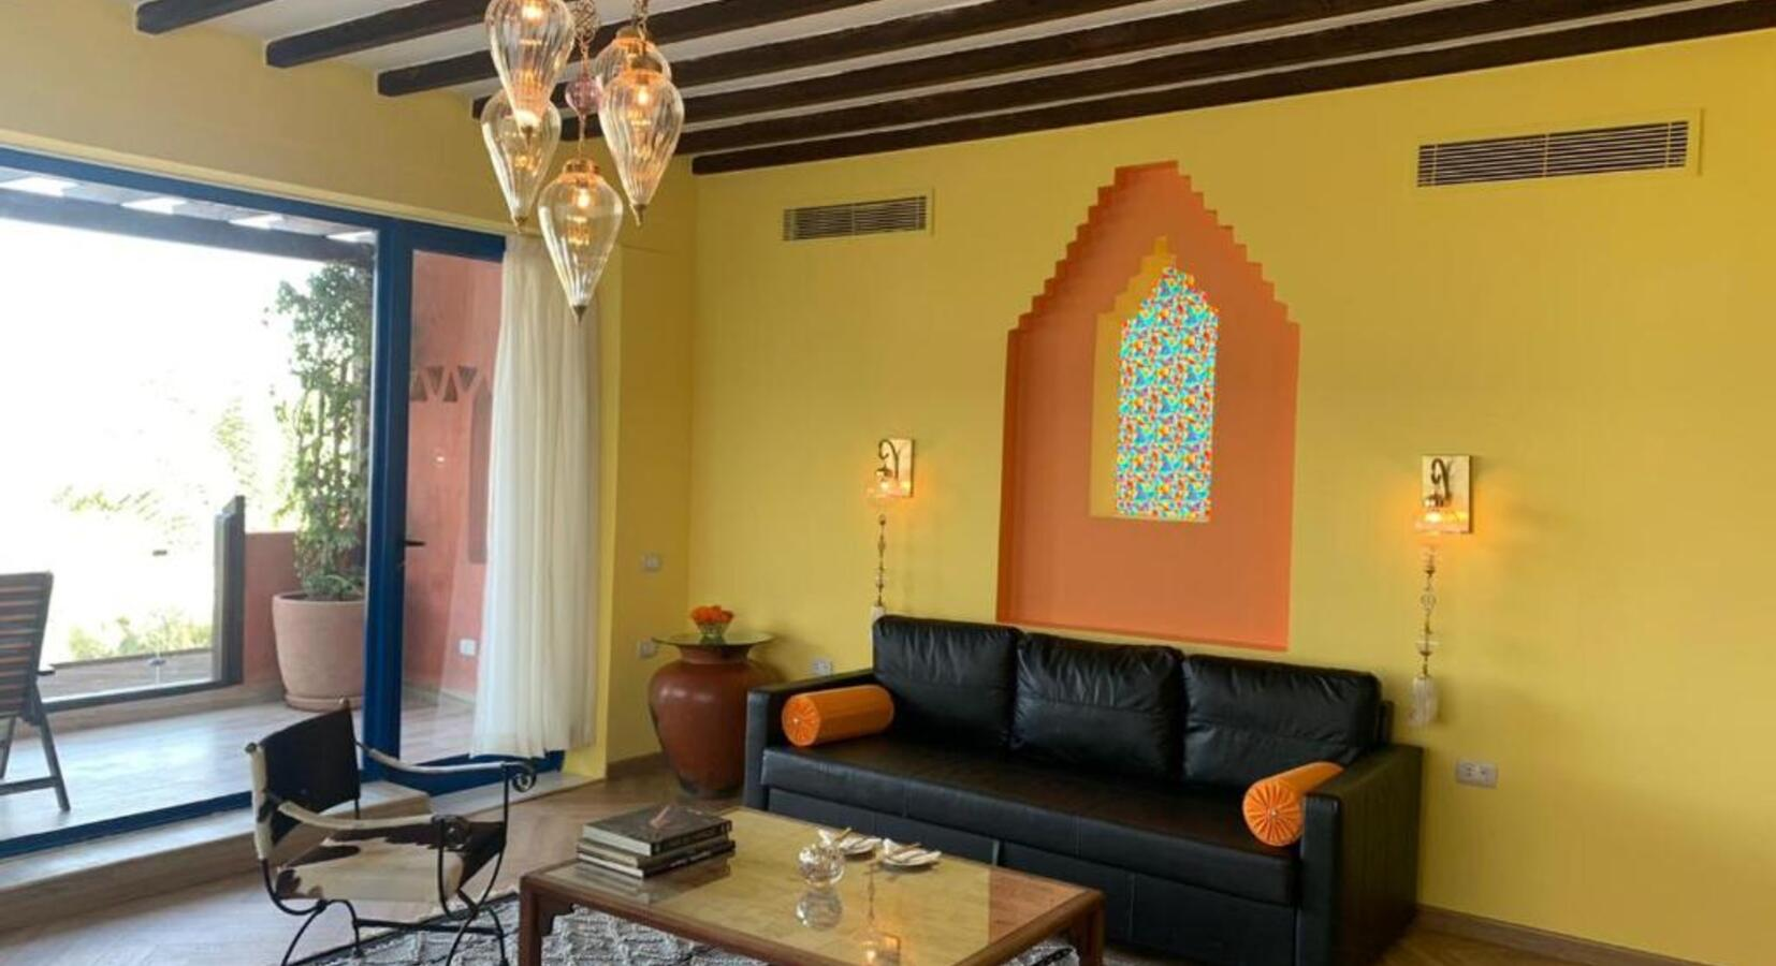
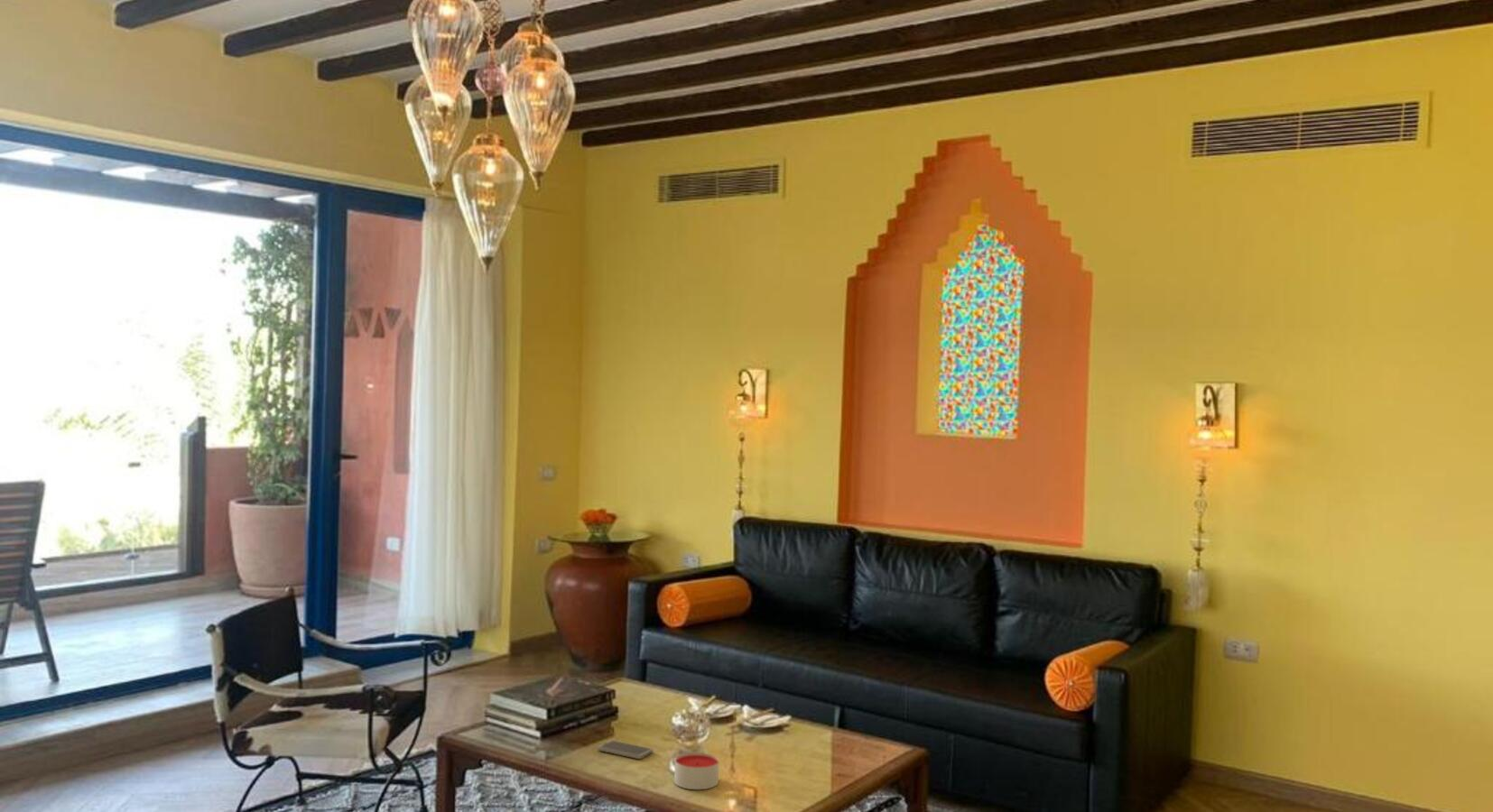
+ smartphone (625, 749)
+ candle (696, 770)
